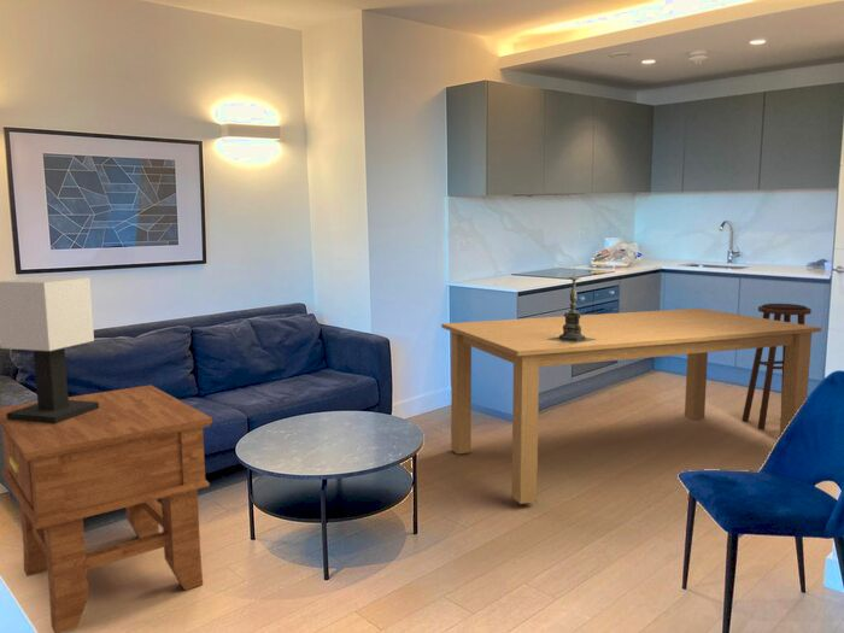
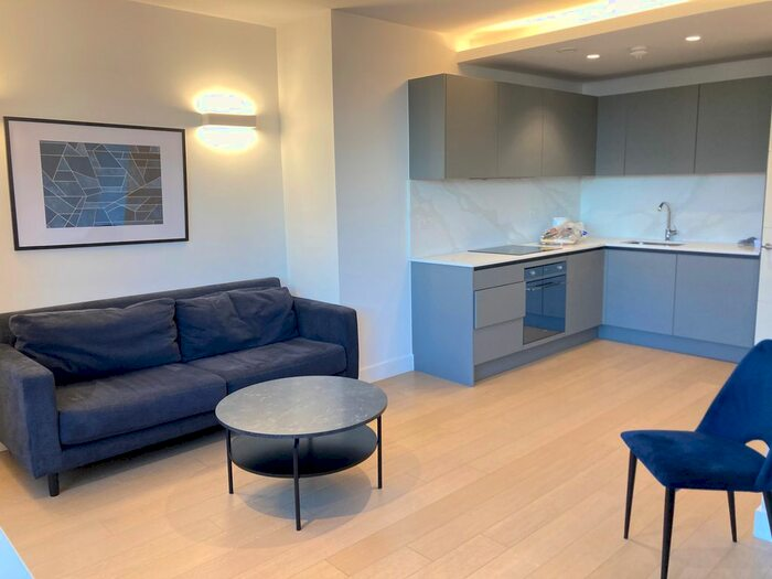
- table lamp (48, 346)
- stool (778, 367)
- candle holder (573, 303)
- side table (104, 497)
- dining table (620, 359)
